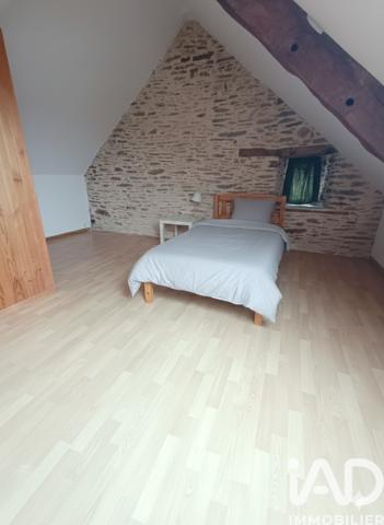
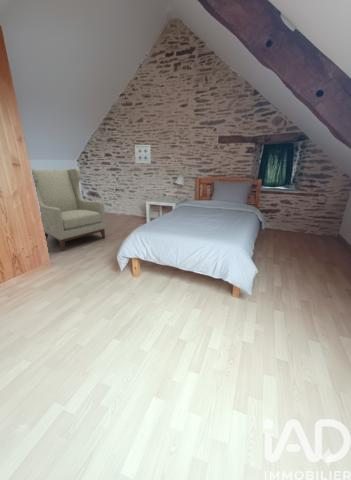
+ chair (66, 205)
+ wall art (142, 154)
